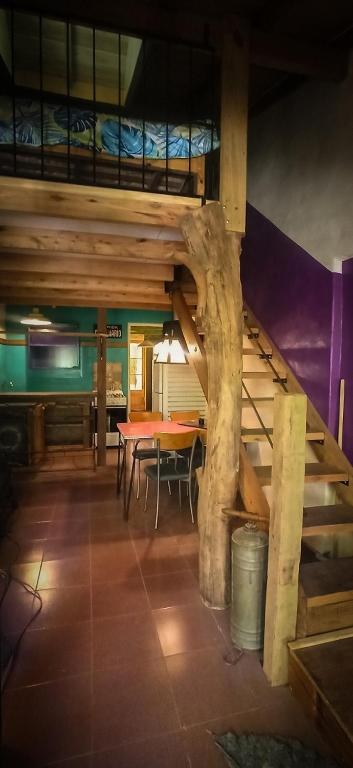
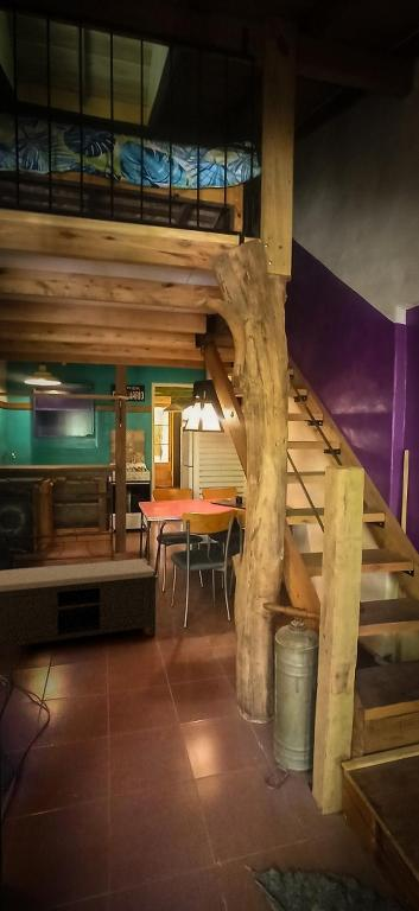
+ bench (76, 603)
